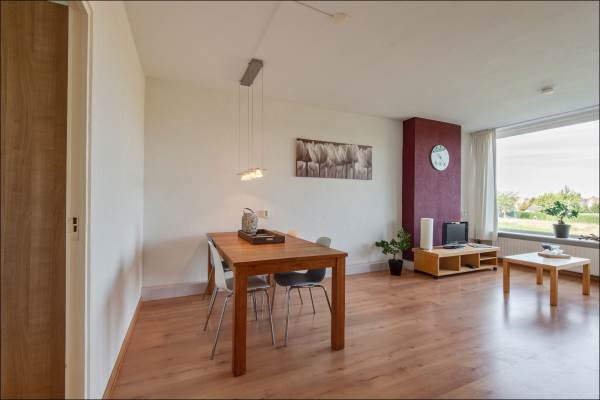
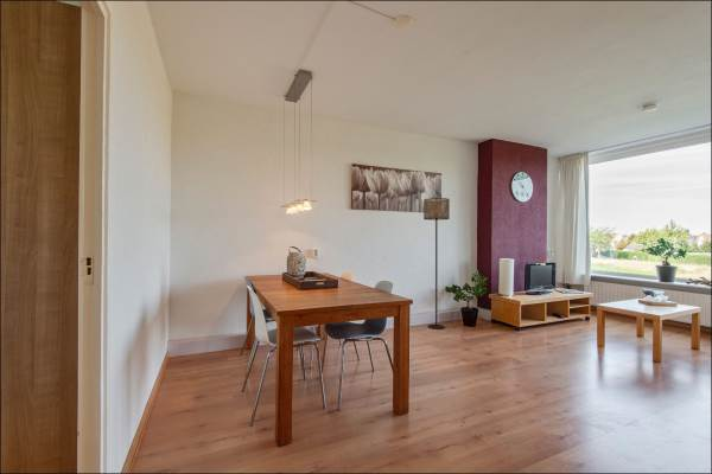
+ floor lamp (436, 263)
